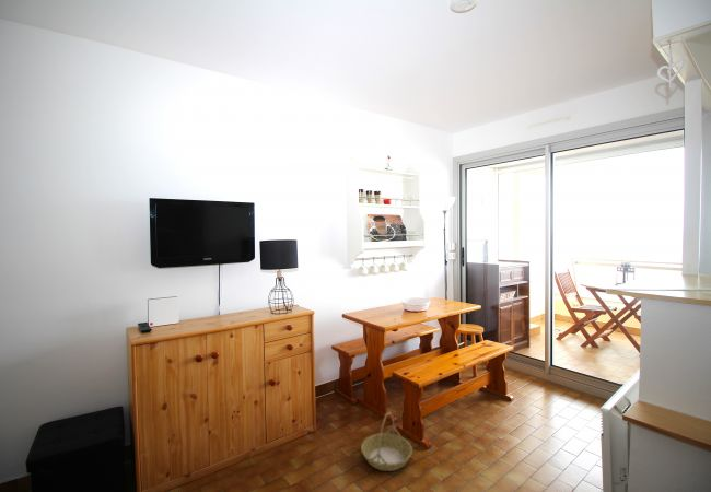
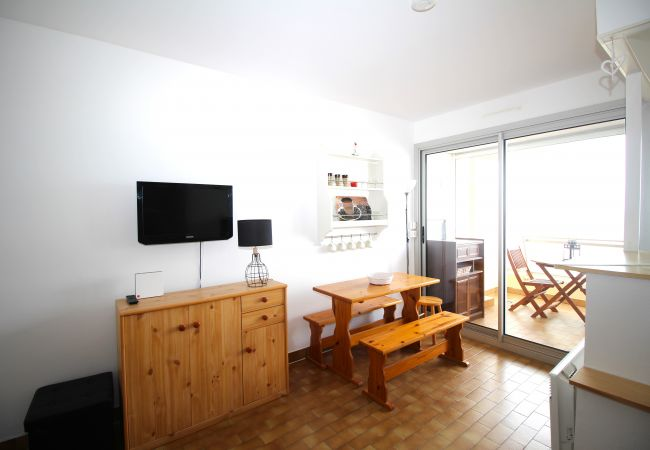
- basket (386, 436)
